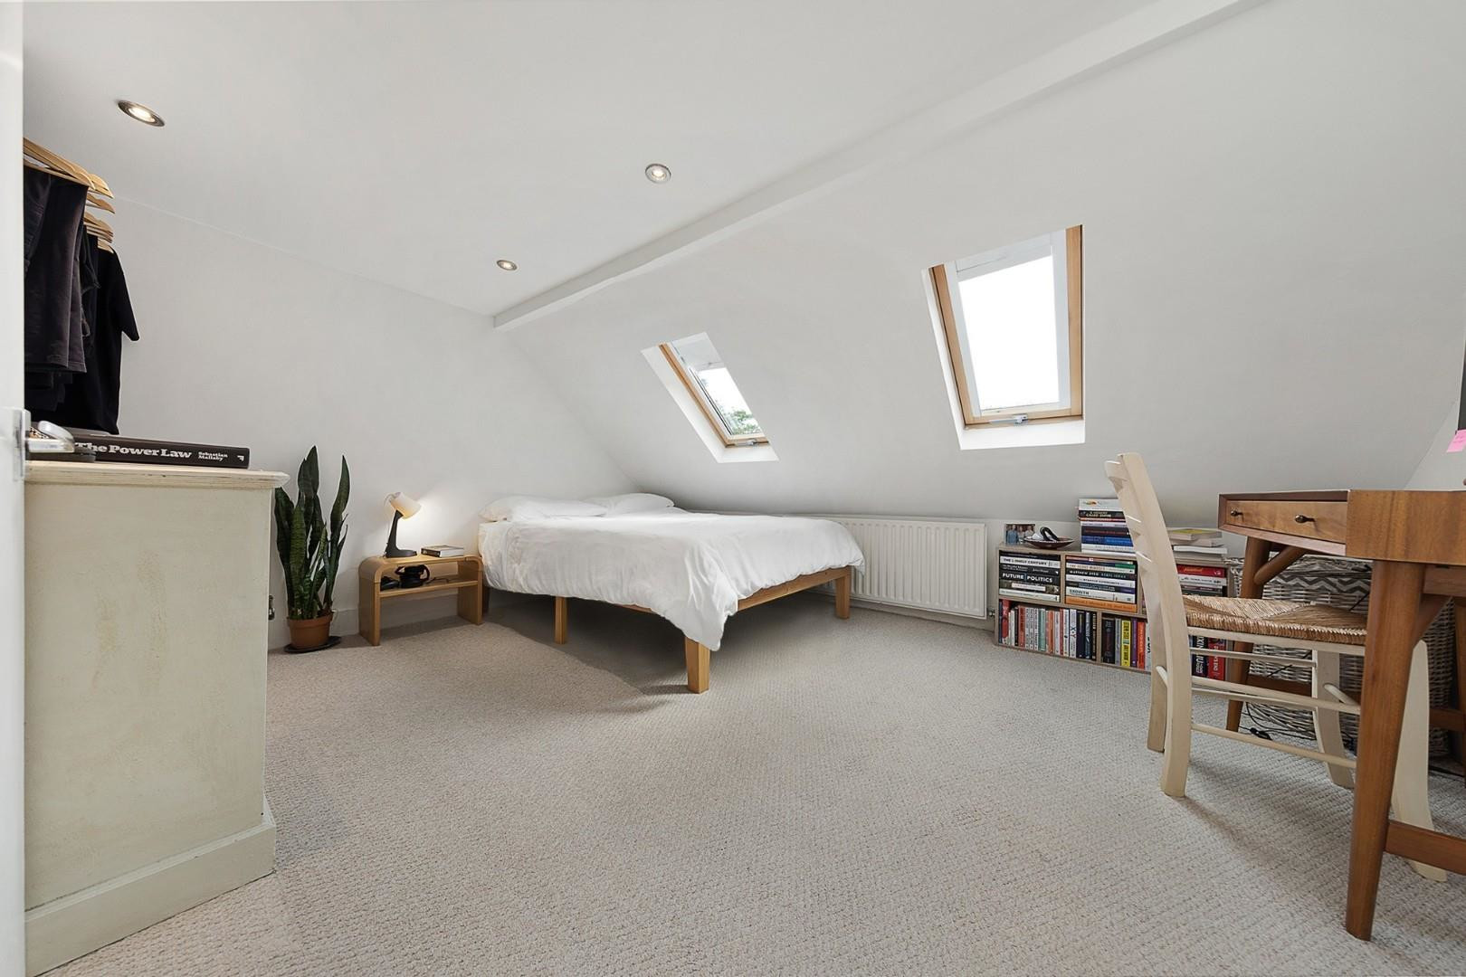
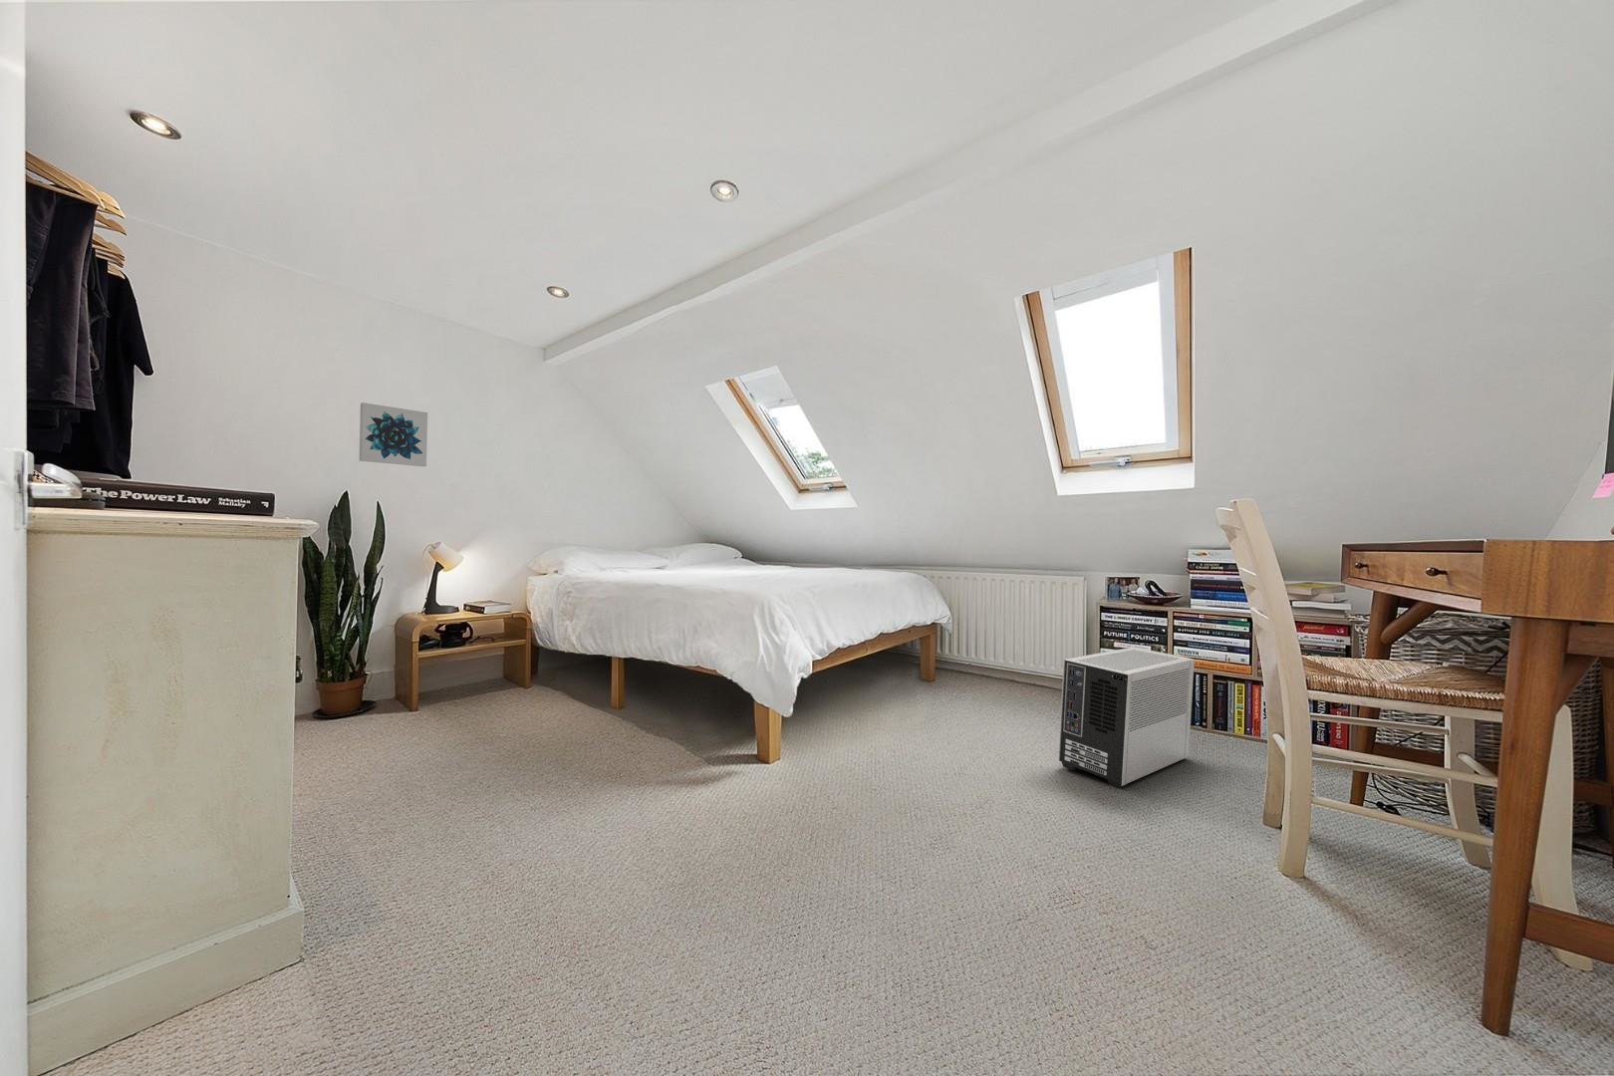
+ air purifier (1128, 711)
+ wall art (395, 436)
